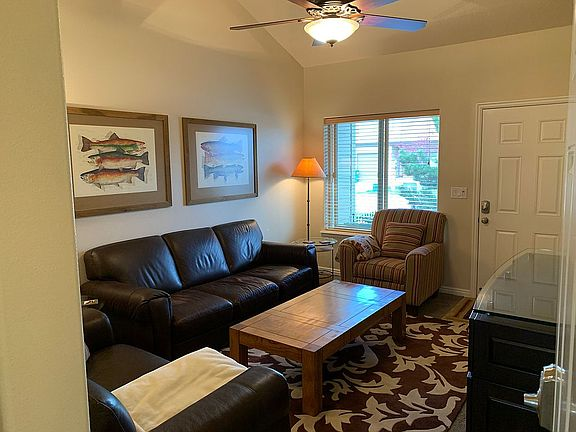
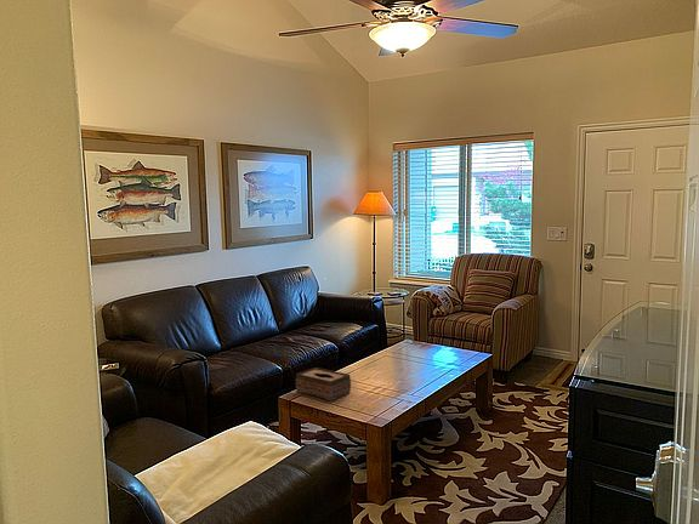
+ tissue box (323, 383)
